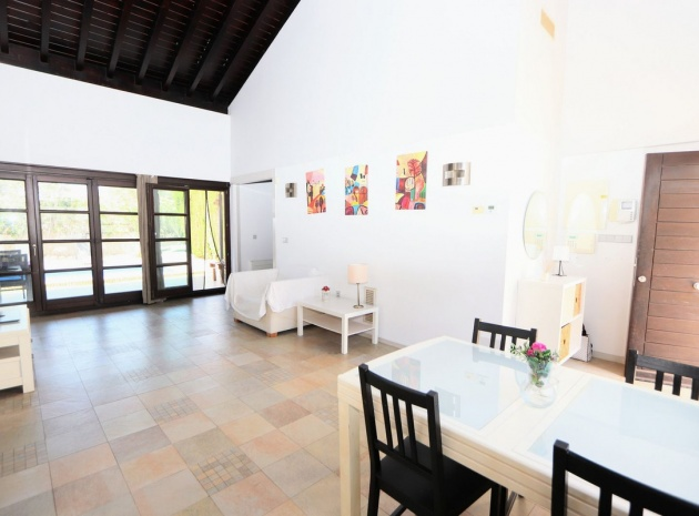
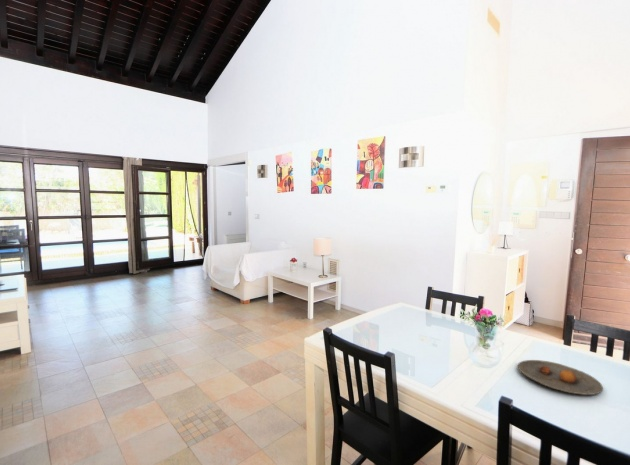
+ plate (558, 372)
